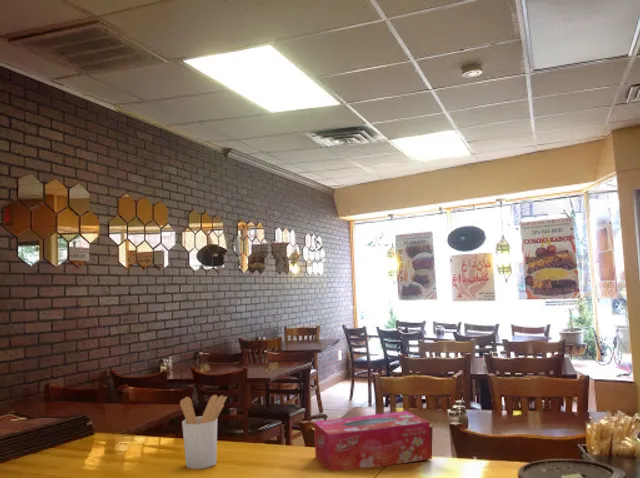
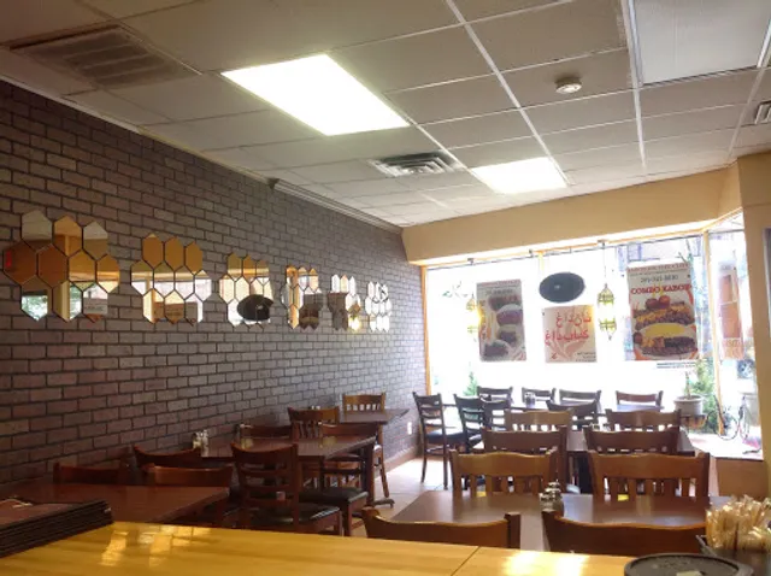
- utensil holder (206, 429)
- tissue box (371, 439)
